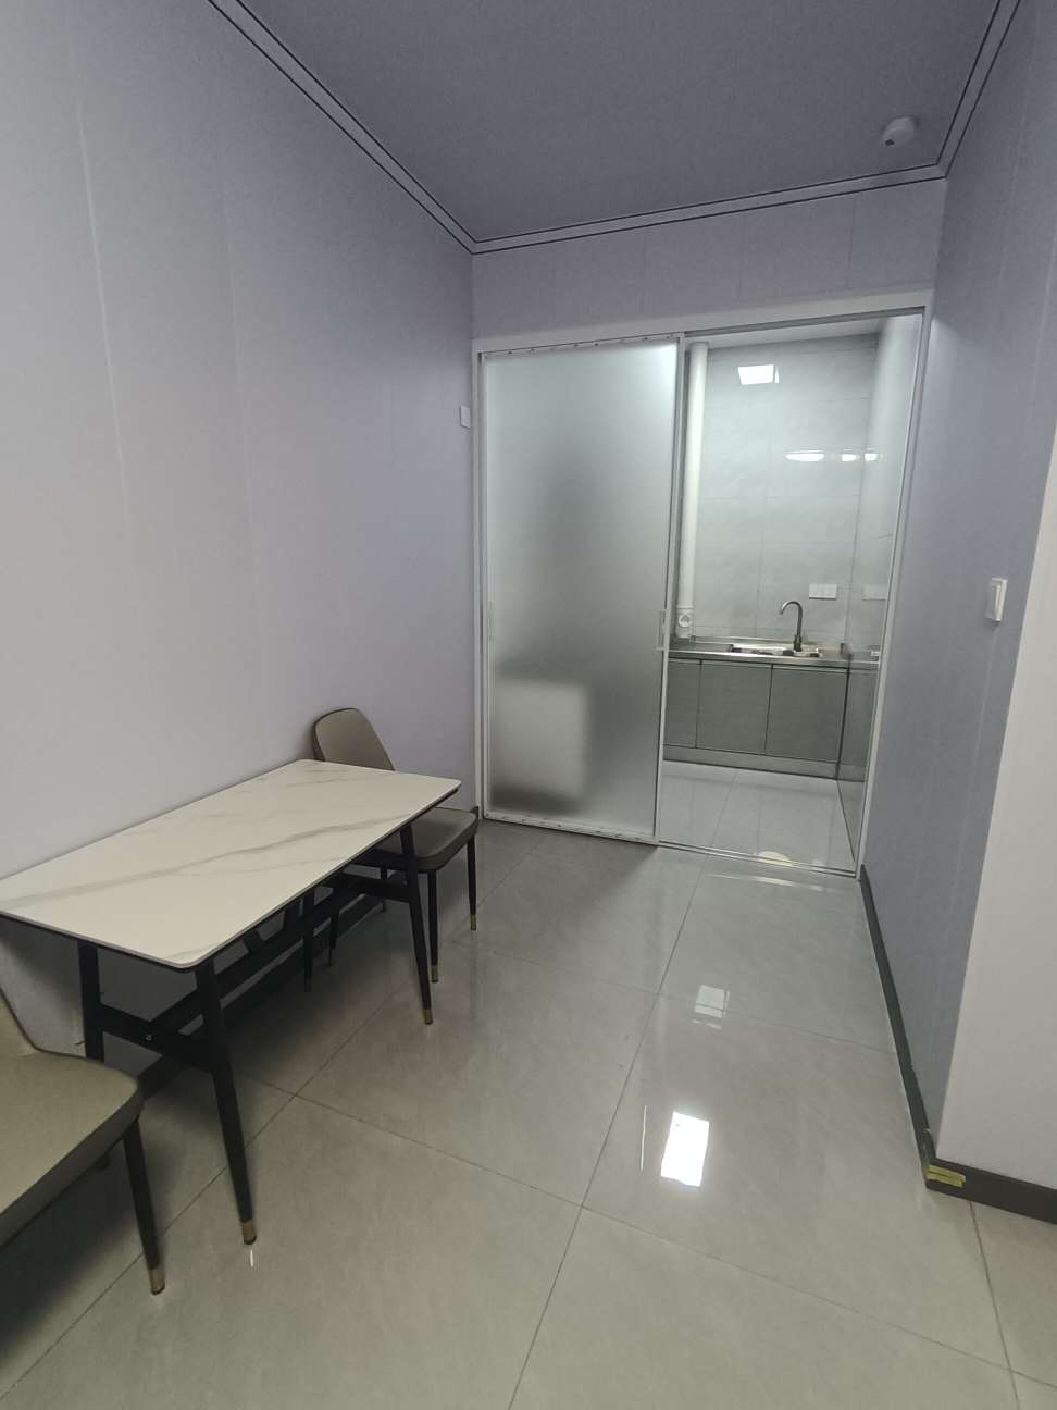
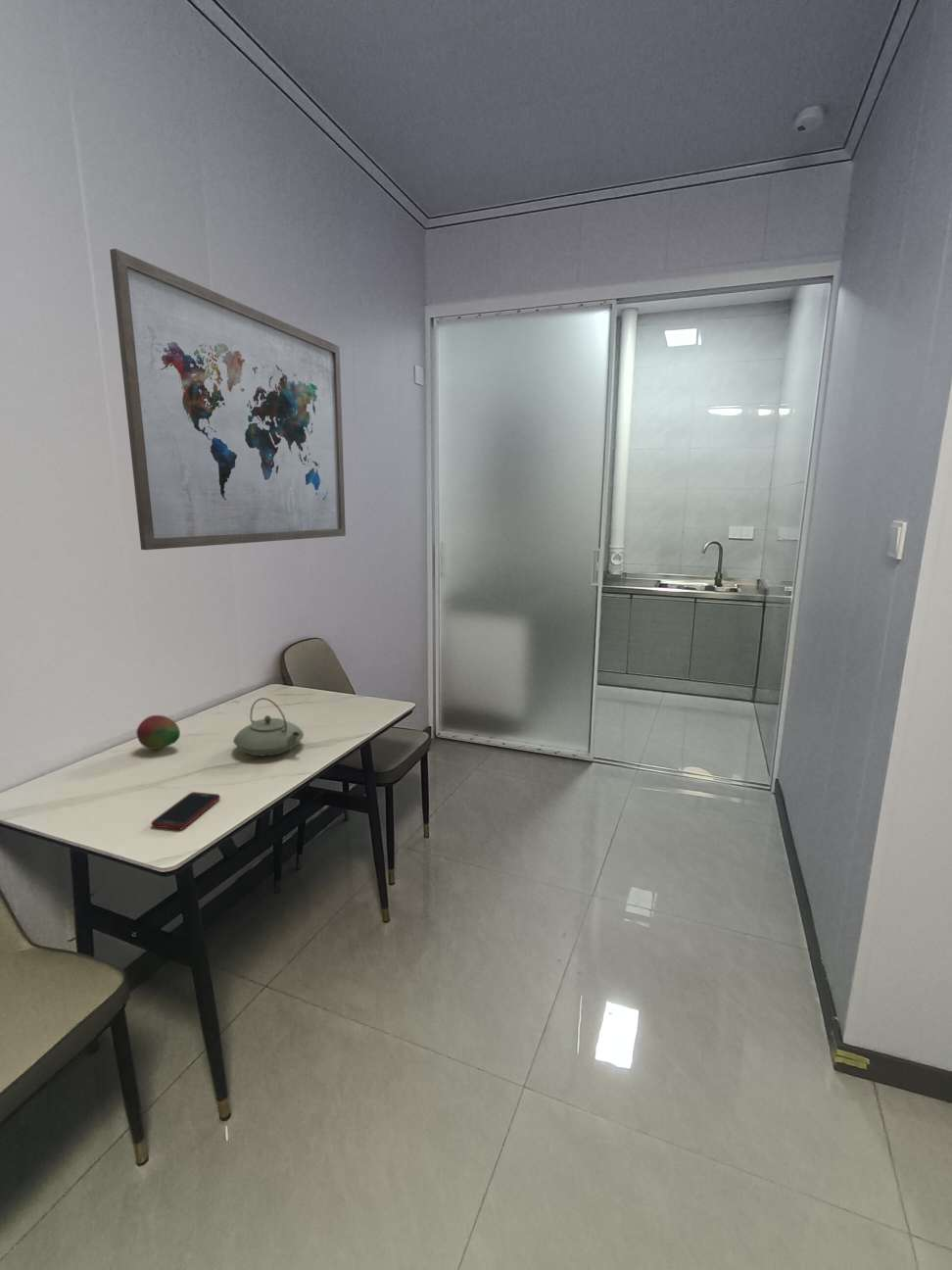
+ fruit (158, 732)
+ teapot (270, 724)
+ wall art (258, 429)
+ cell phone (187, 809)
